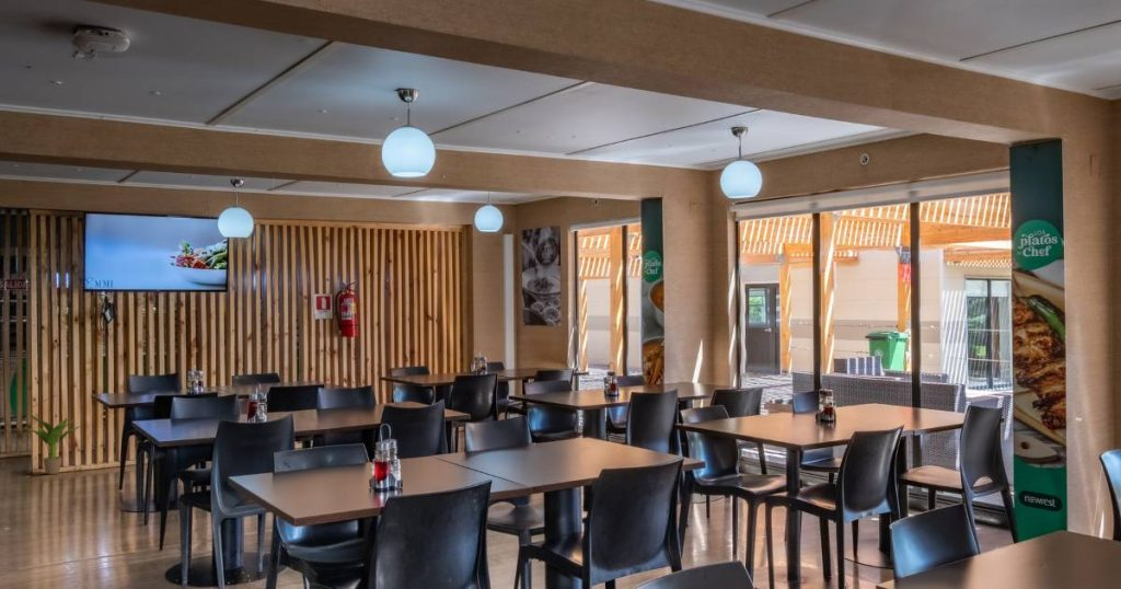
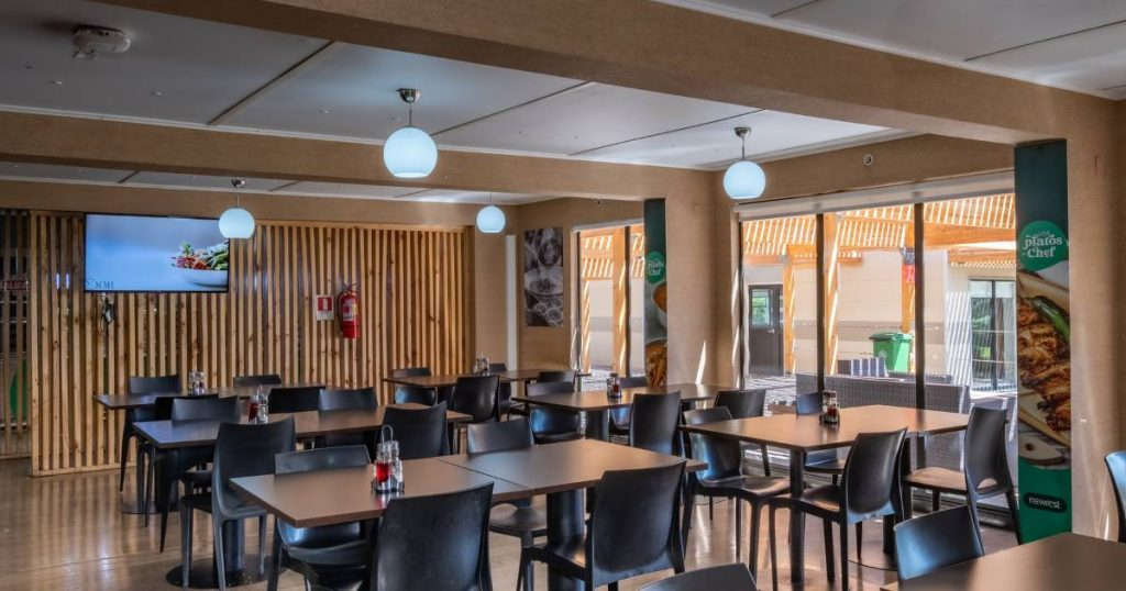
- potted plant (55, 442)
